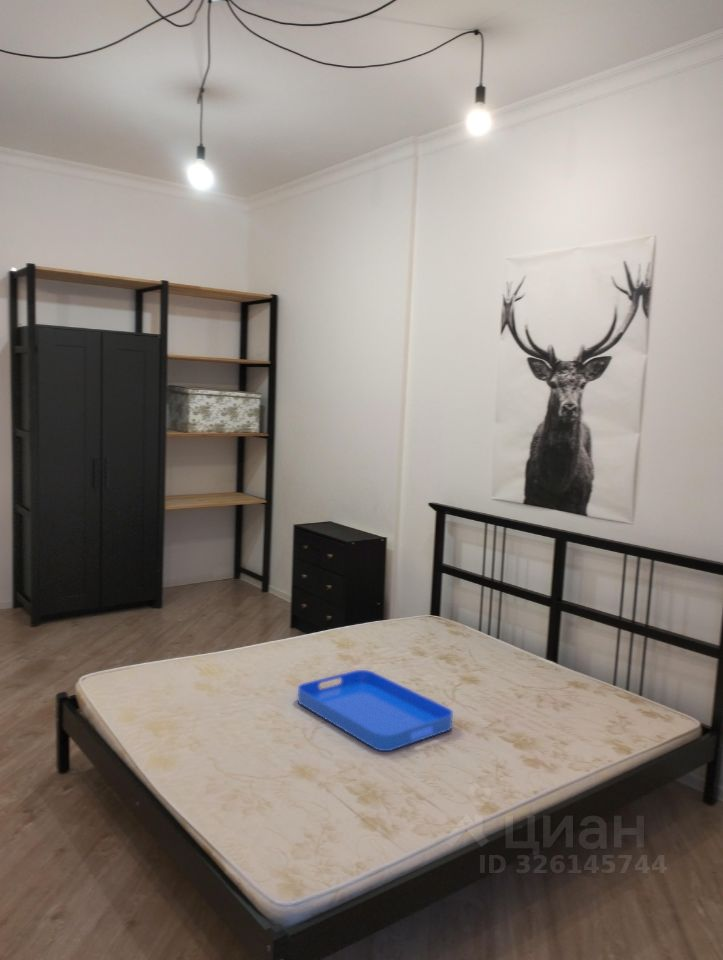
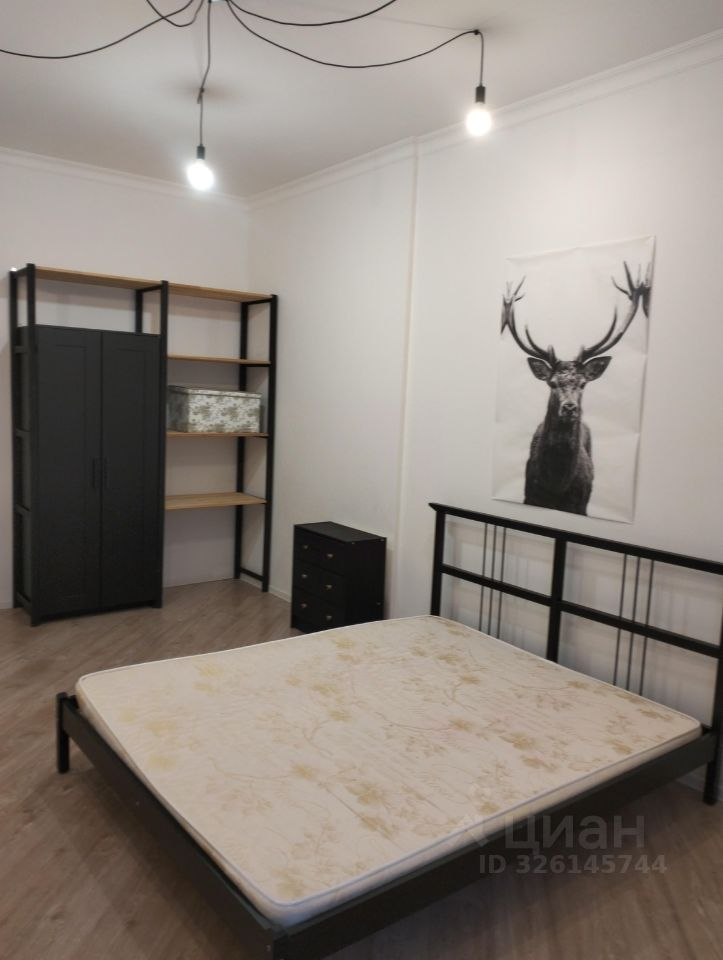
- serving tray (372, 706)
